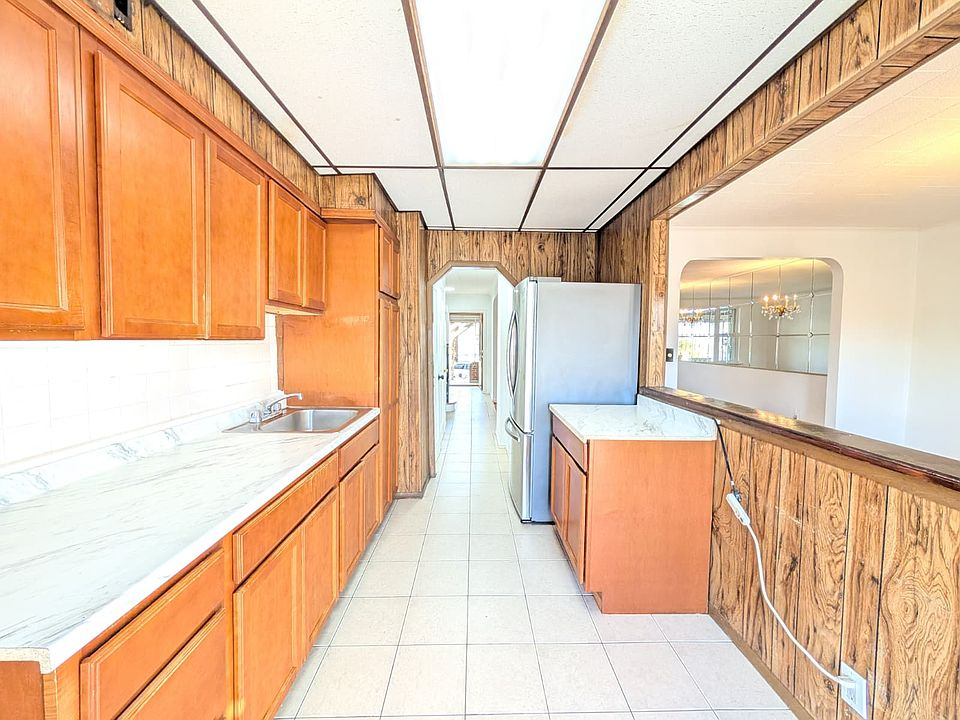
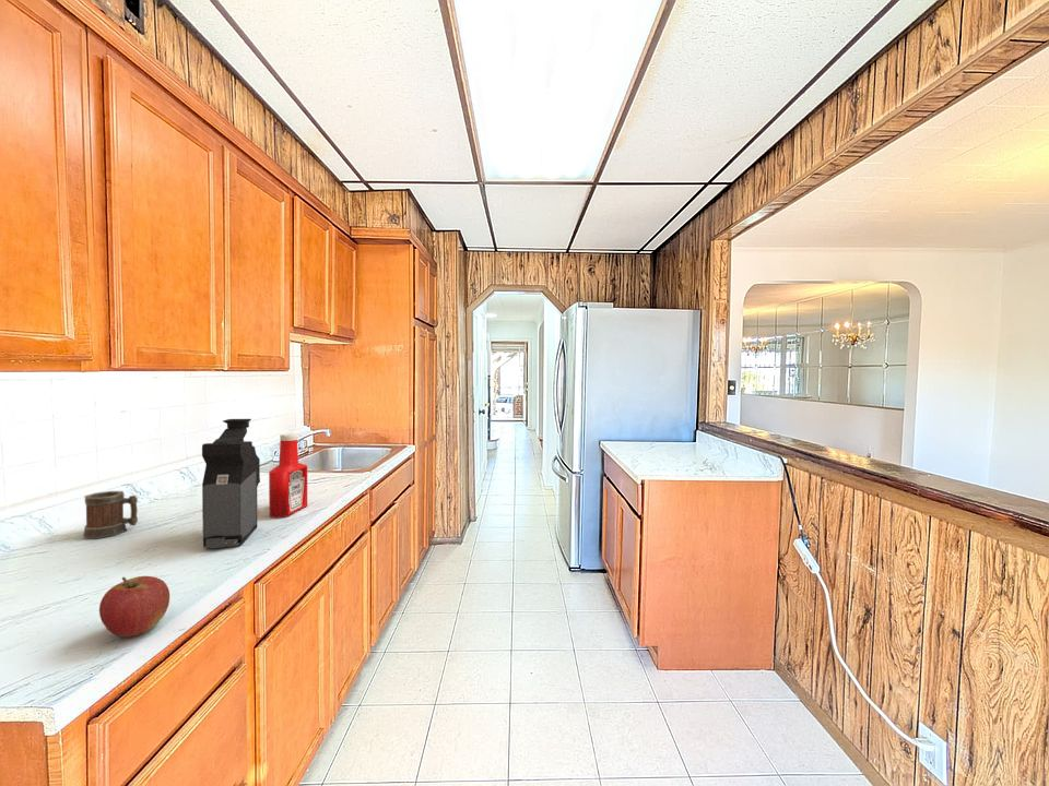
+ coffee maker (233, 478)
+ soap bottle (288, 473)
+ apple (135, 603)
+ mug (110, 513)
